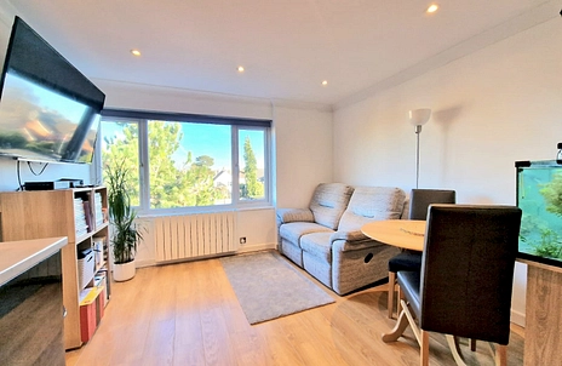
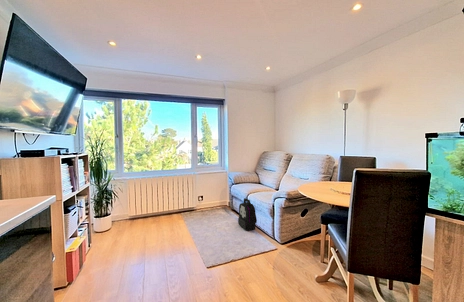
+ backpack (247, 213)
